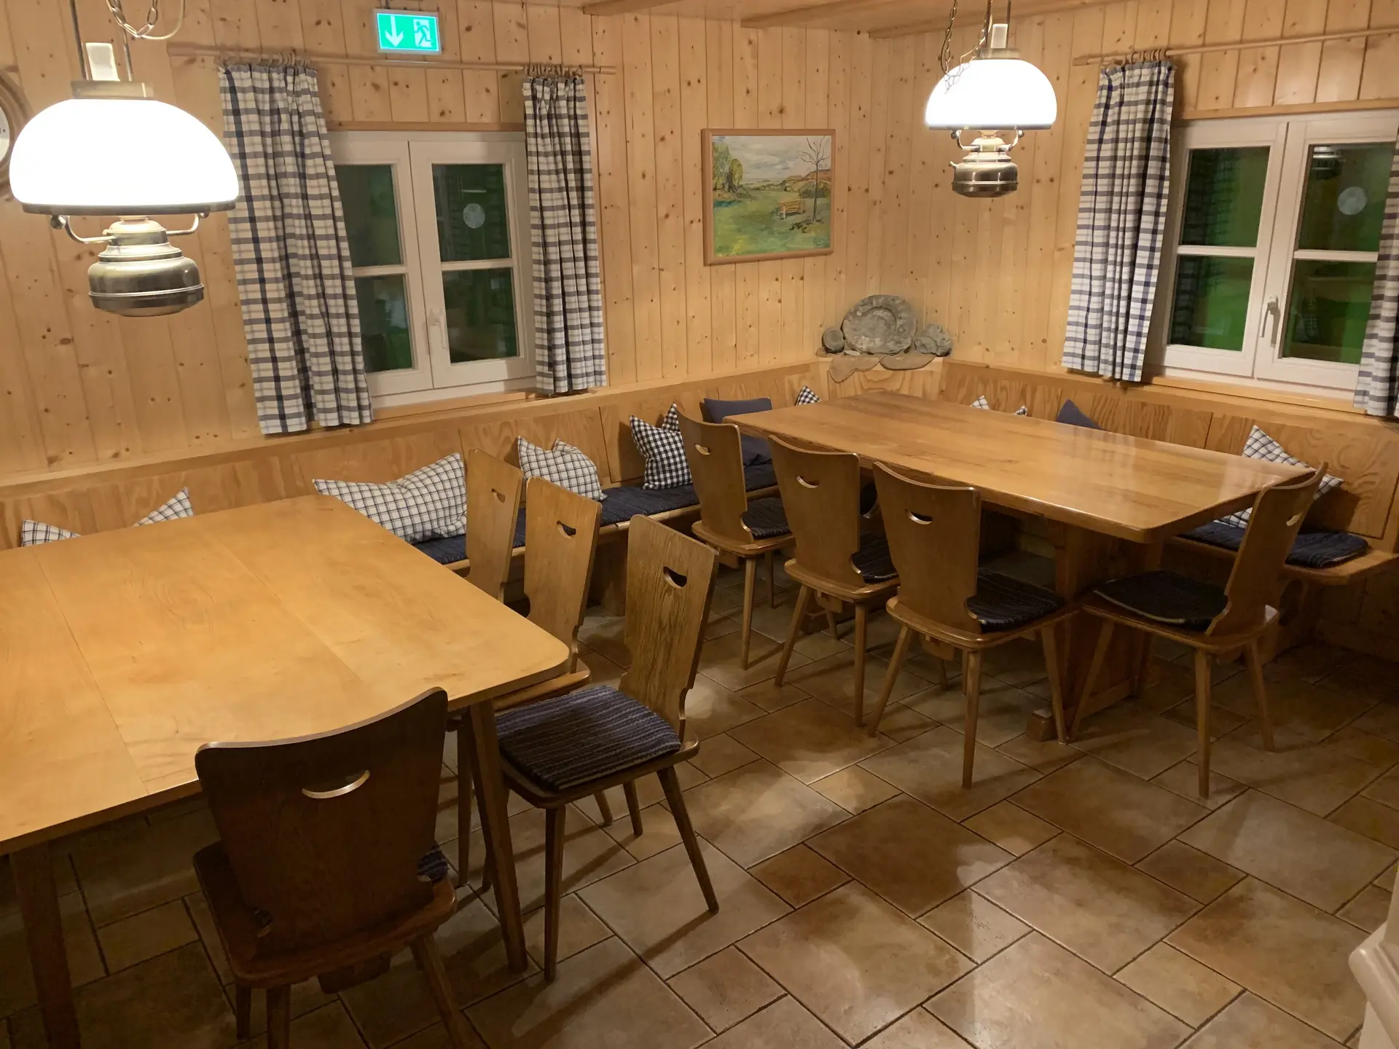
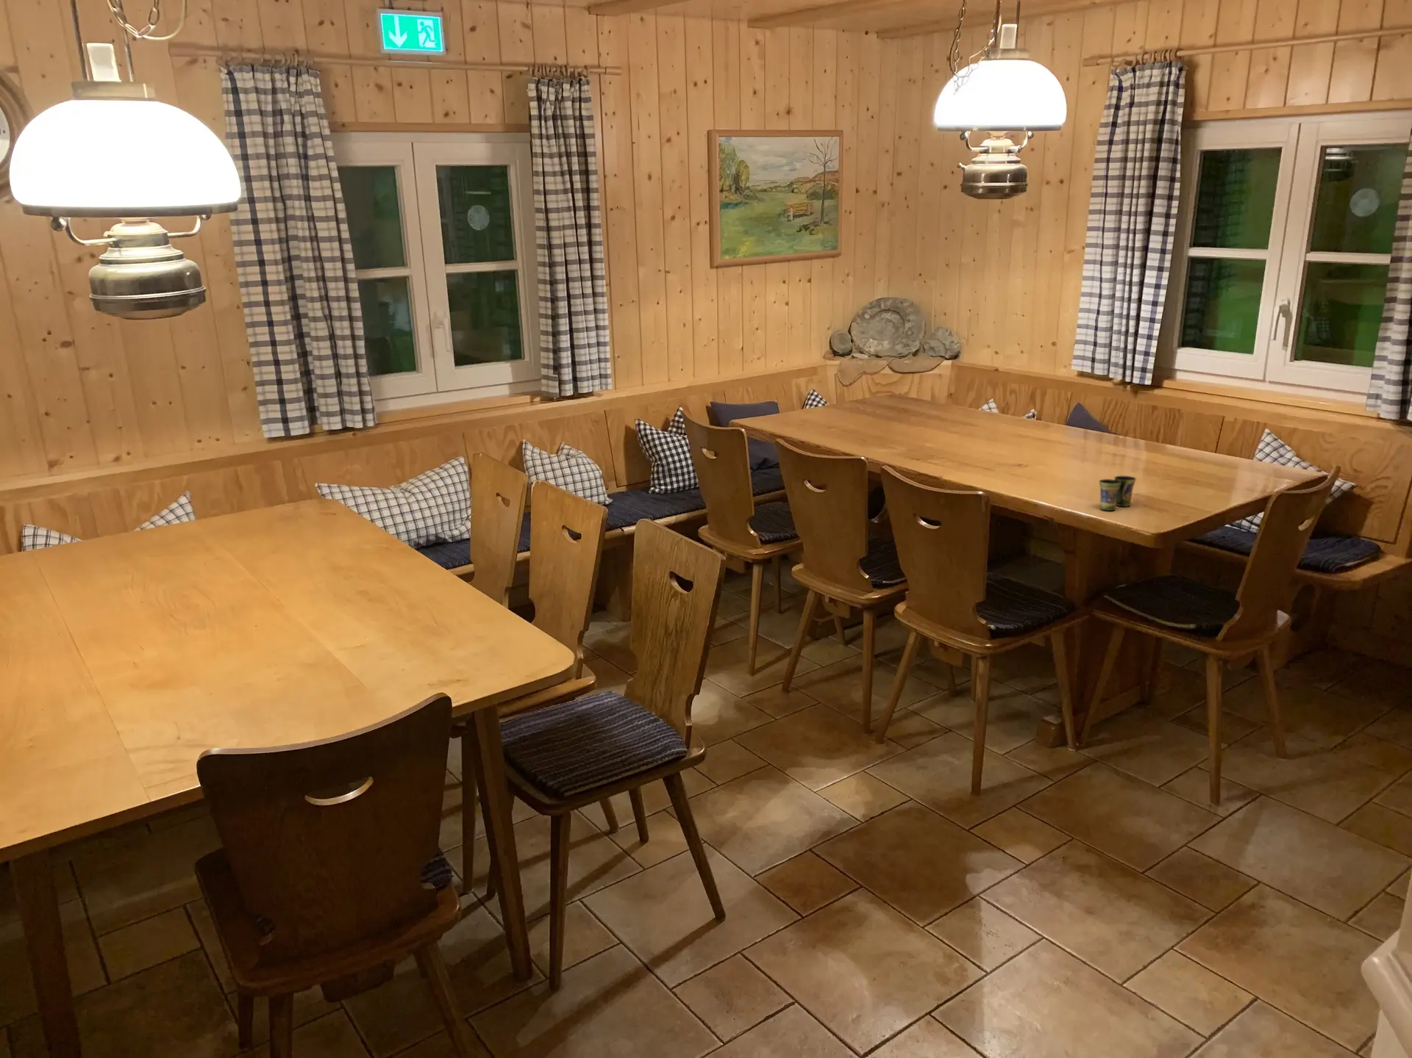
+ cup (1116, 493)
